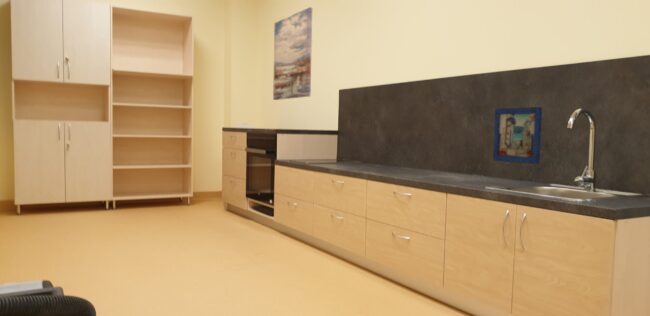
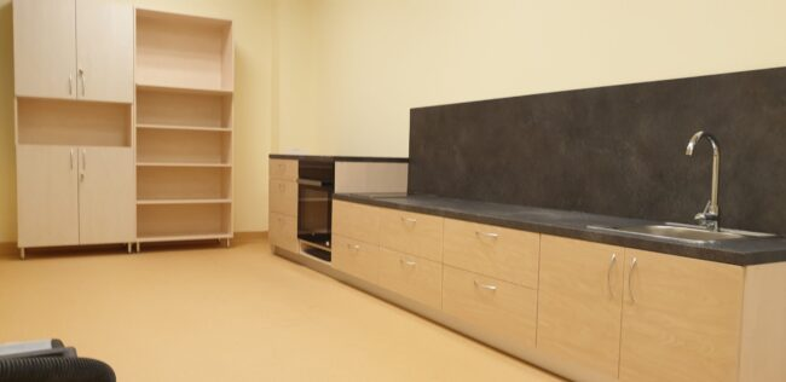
- wall art (291, 57)
- decorative tile (516, 135)
